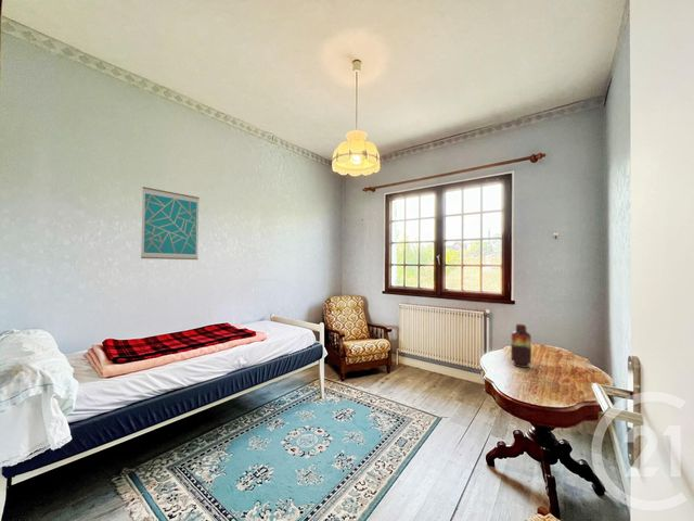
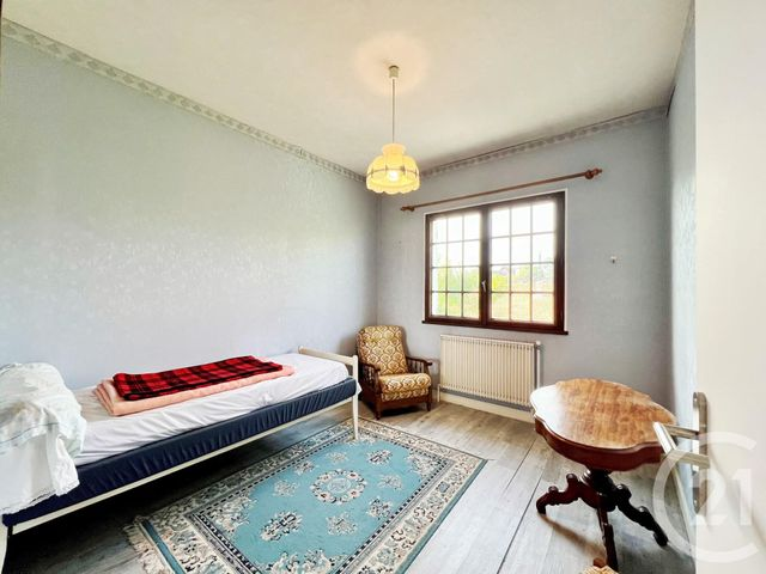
- vase (520, 344)
- wall art (171, 226)
